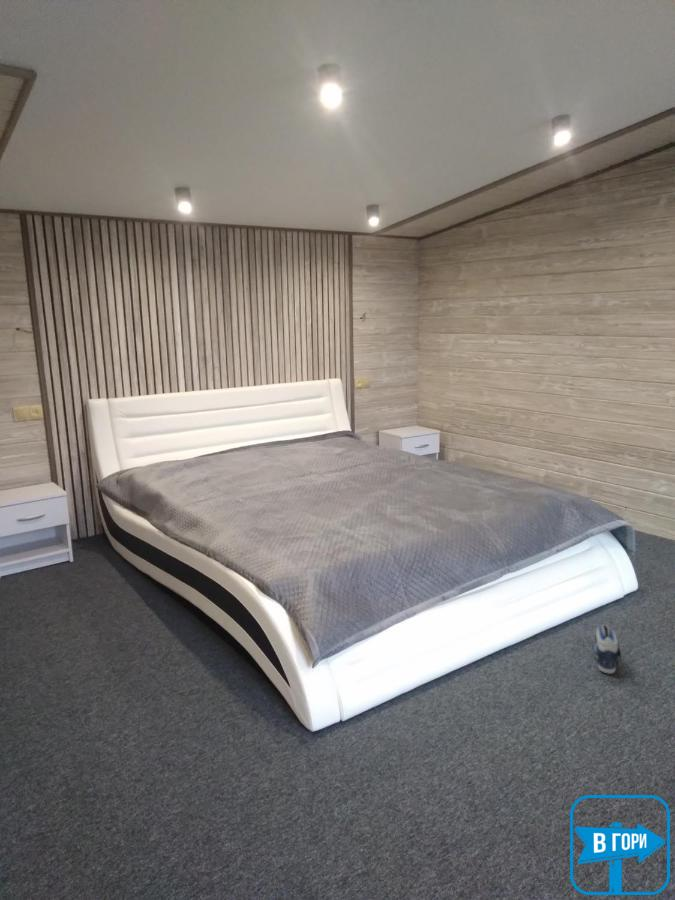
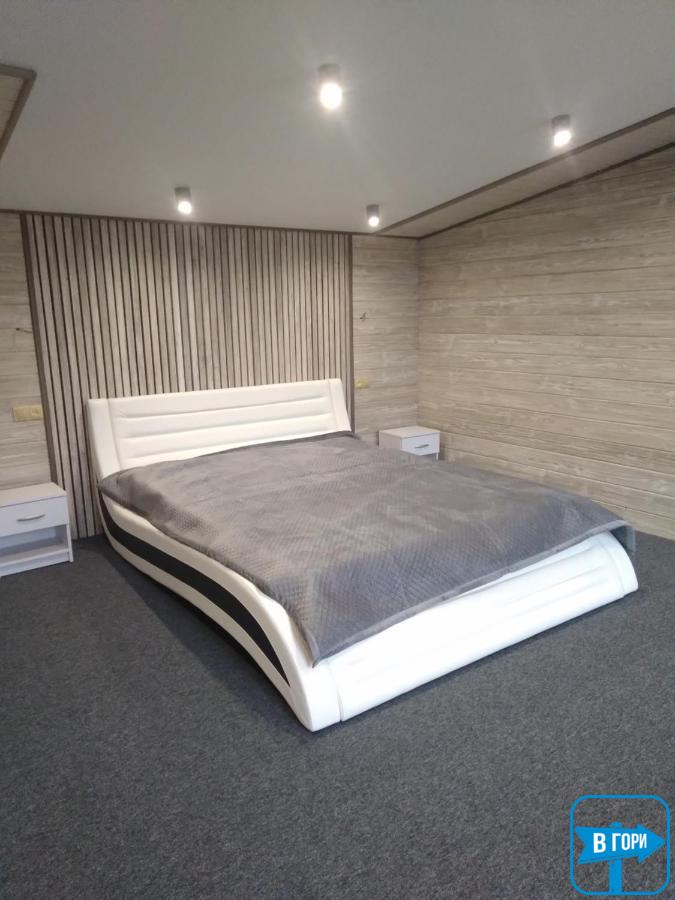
- sneaker (606, 641)
